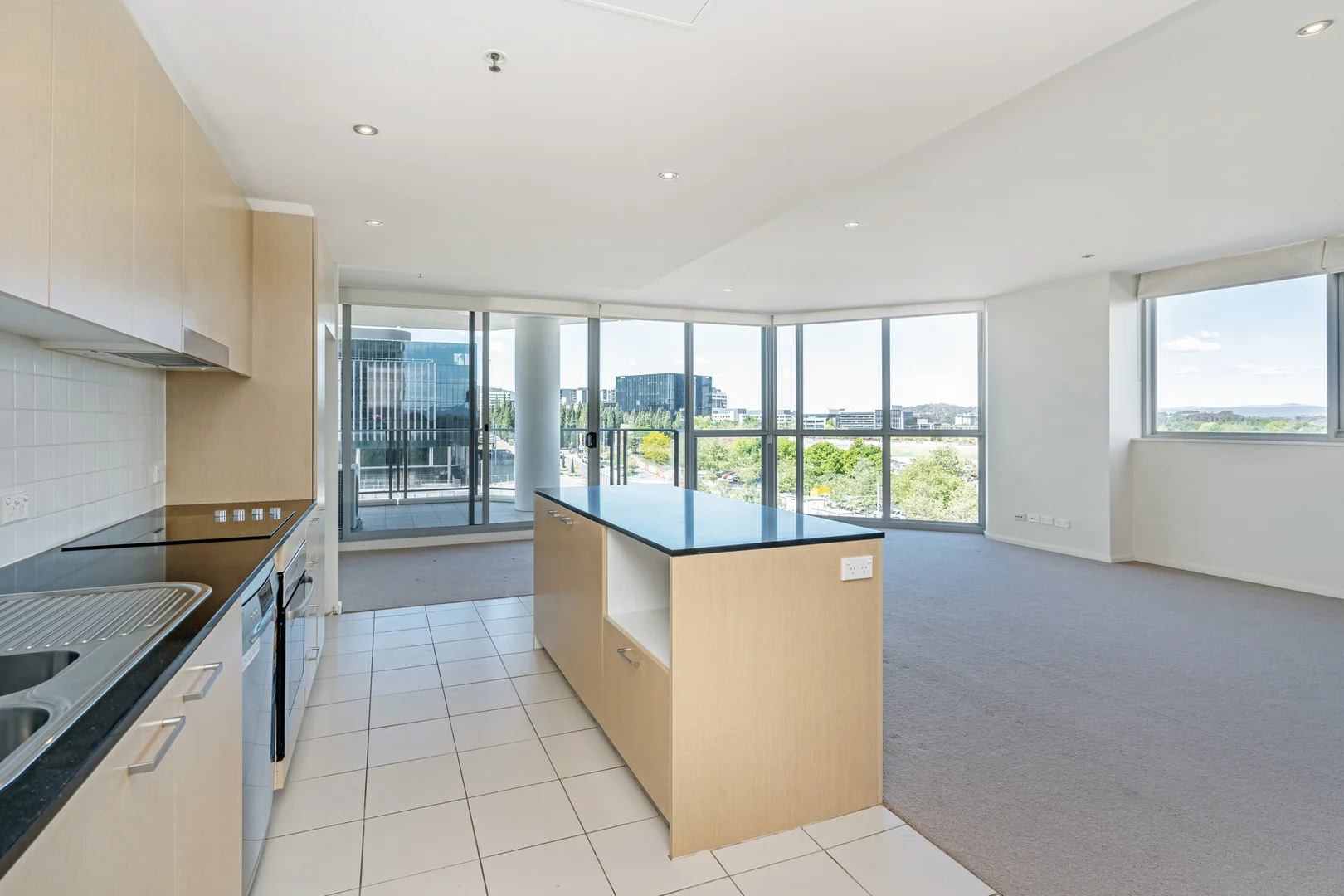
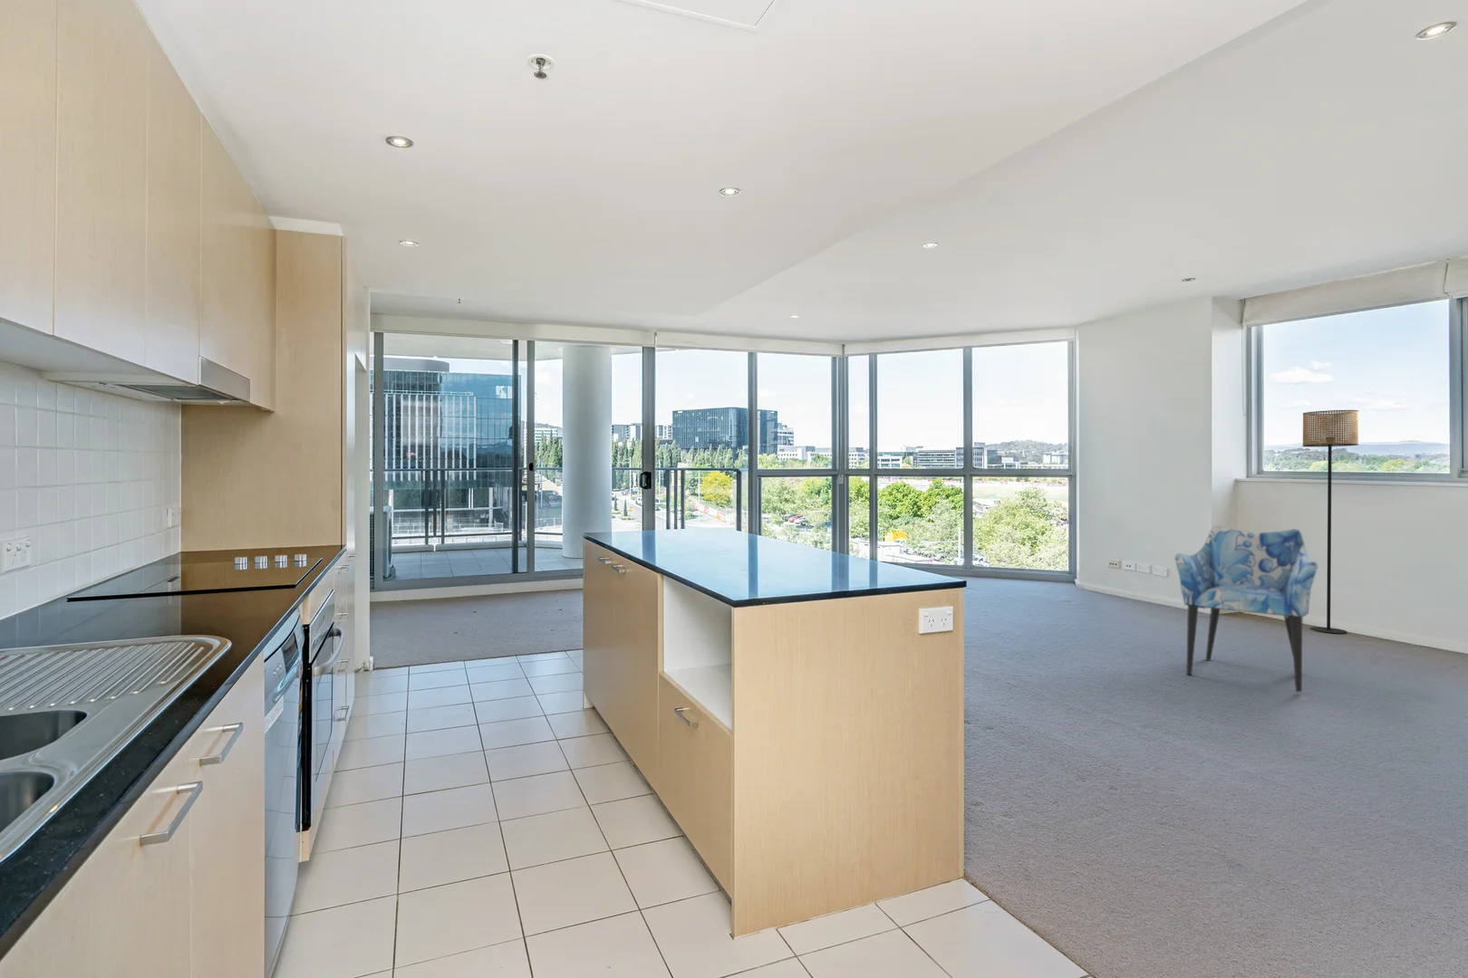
+ armchair (1247, 601)
+ floor lamp (1329, 522)
